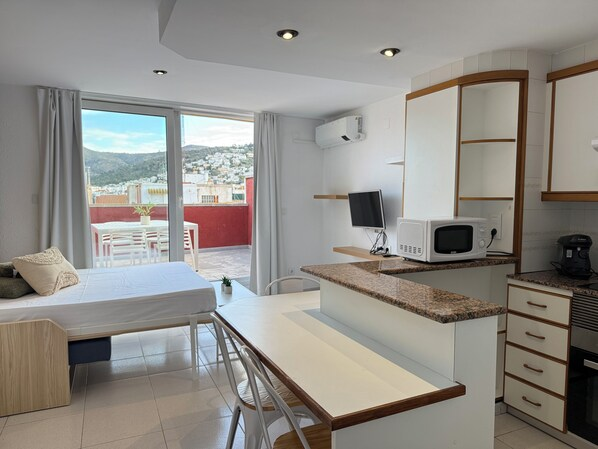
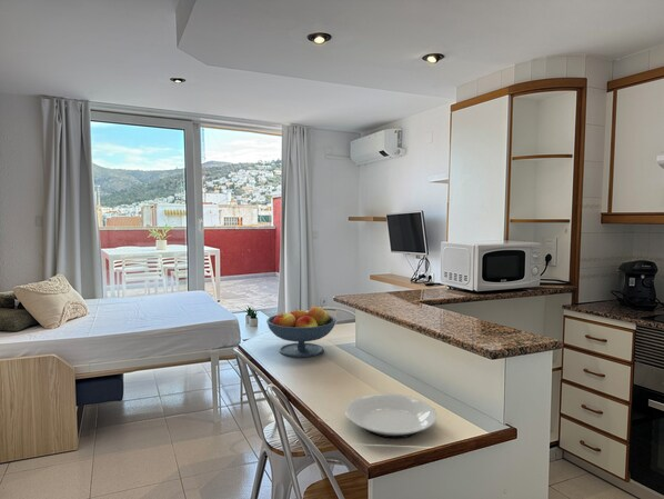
+ plate (390, 417)
+ fruit bowl (301, 329)
